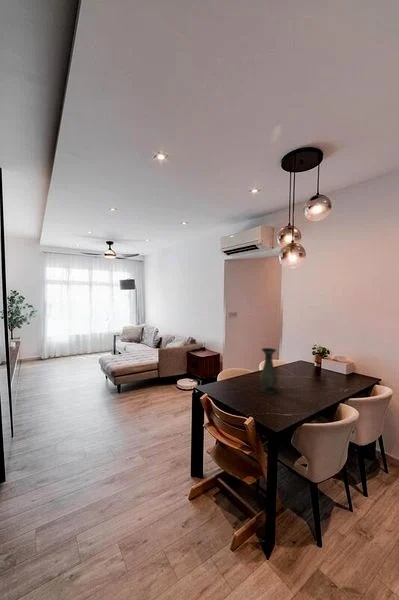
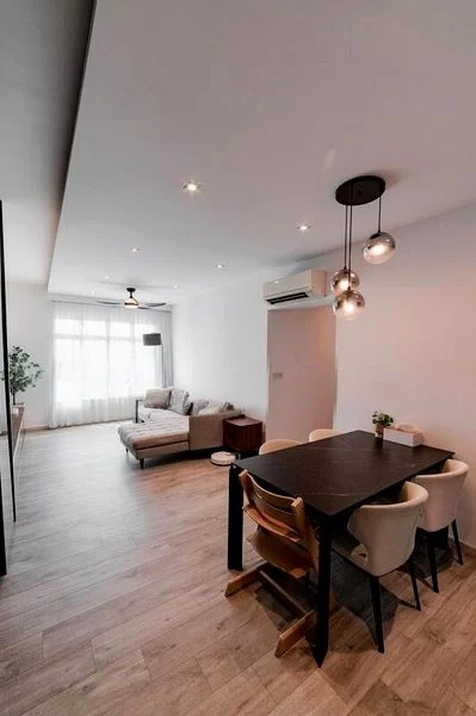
- vase (268, 370)
